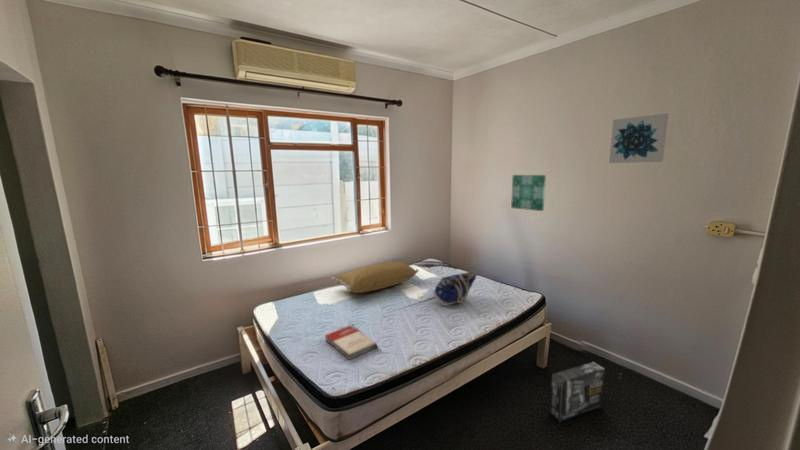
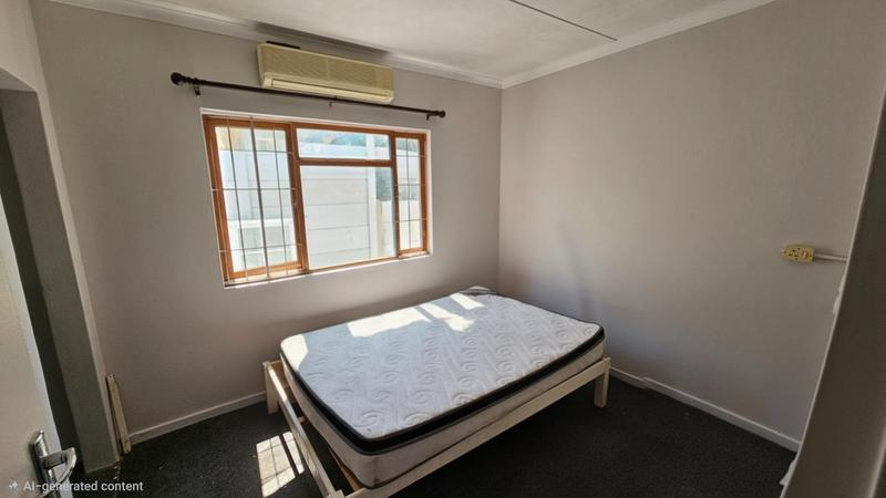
- pillow (376, 275)
- wall art (636, 140)
- wall art (527, 192)
- tote bag (453, 287)
- book (350, 340)
- box (577, 390)
